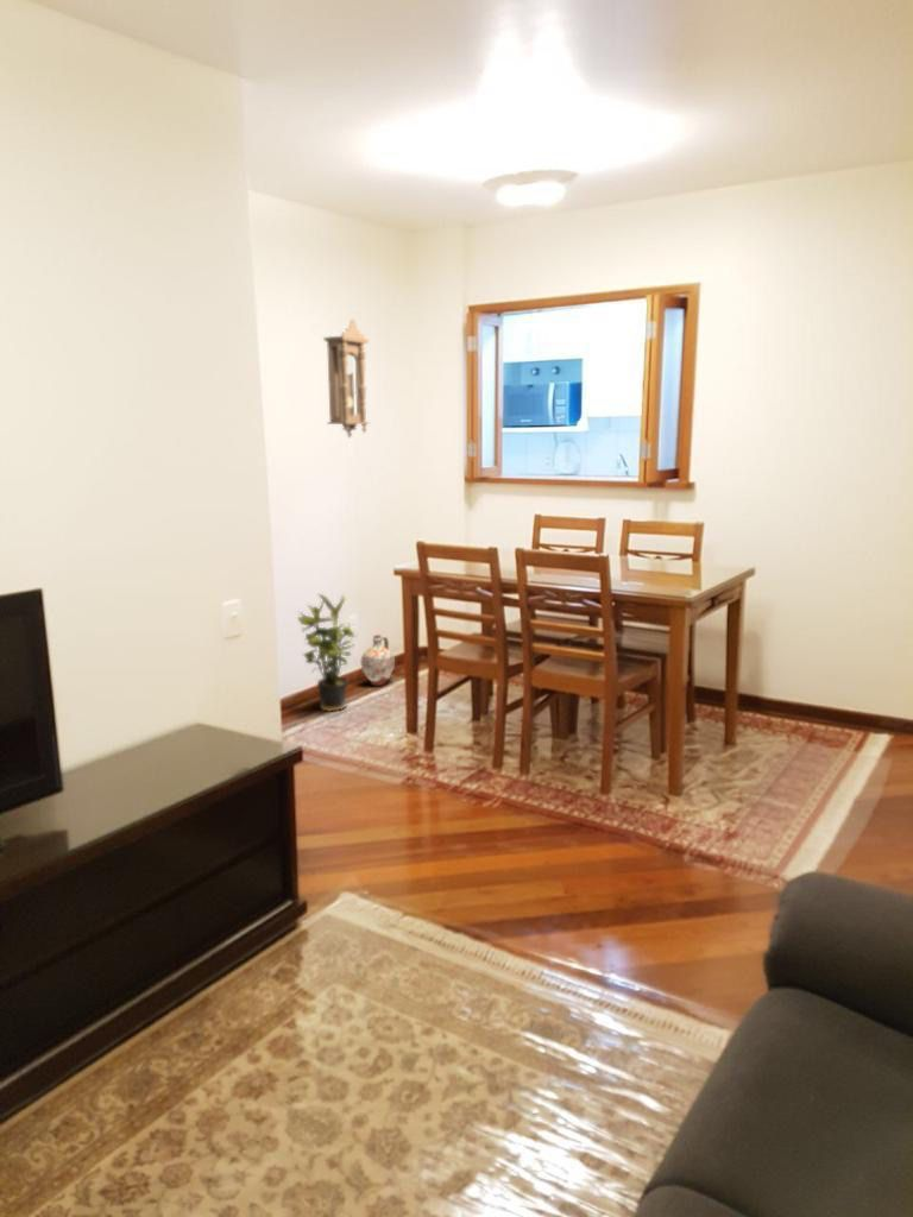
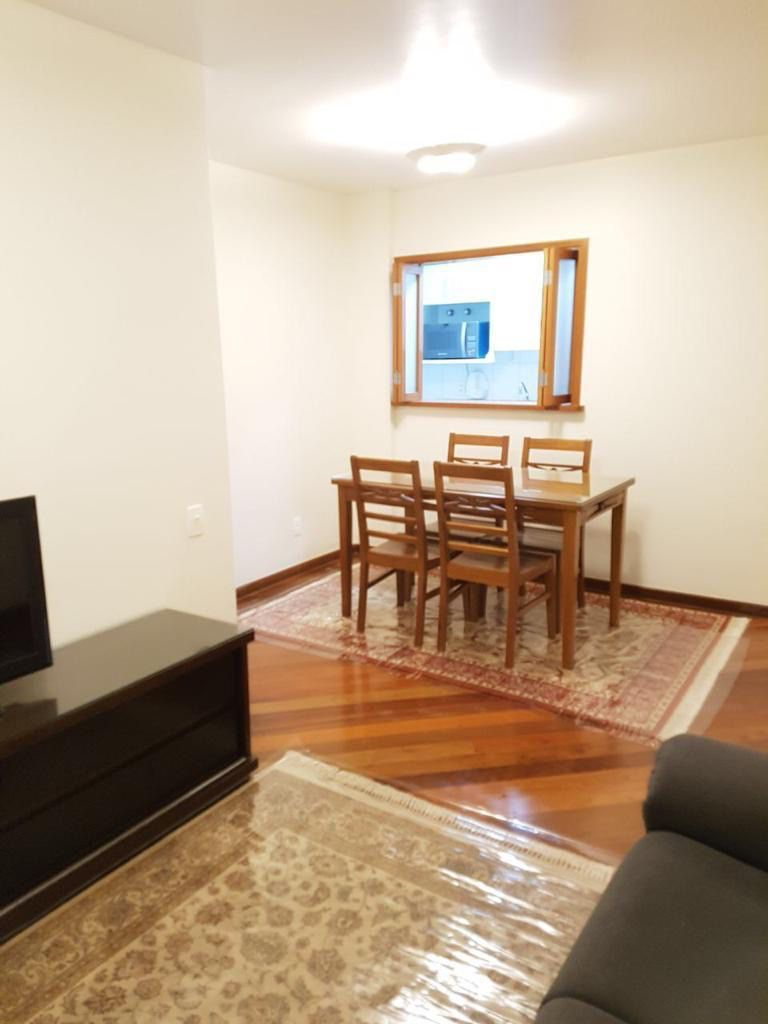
- potted plant (326, 651)
- pendulum clock (347, 379)
- ceramic jug (377, 660)
